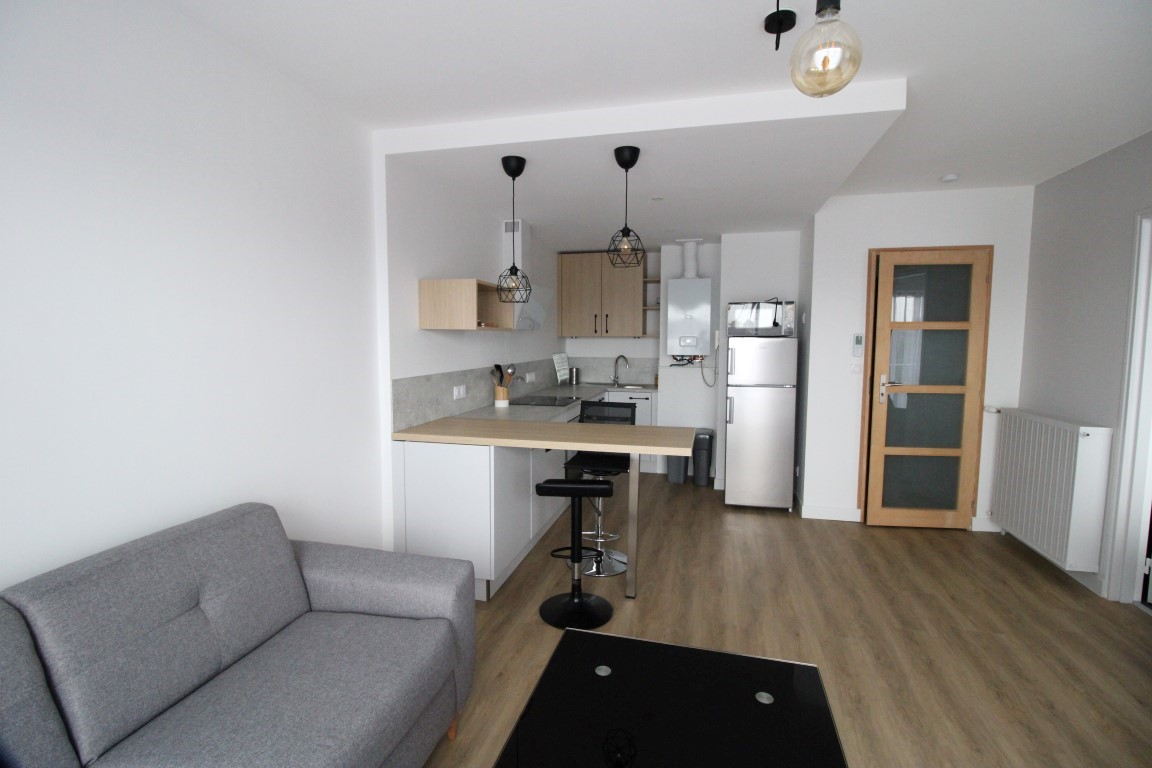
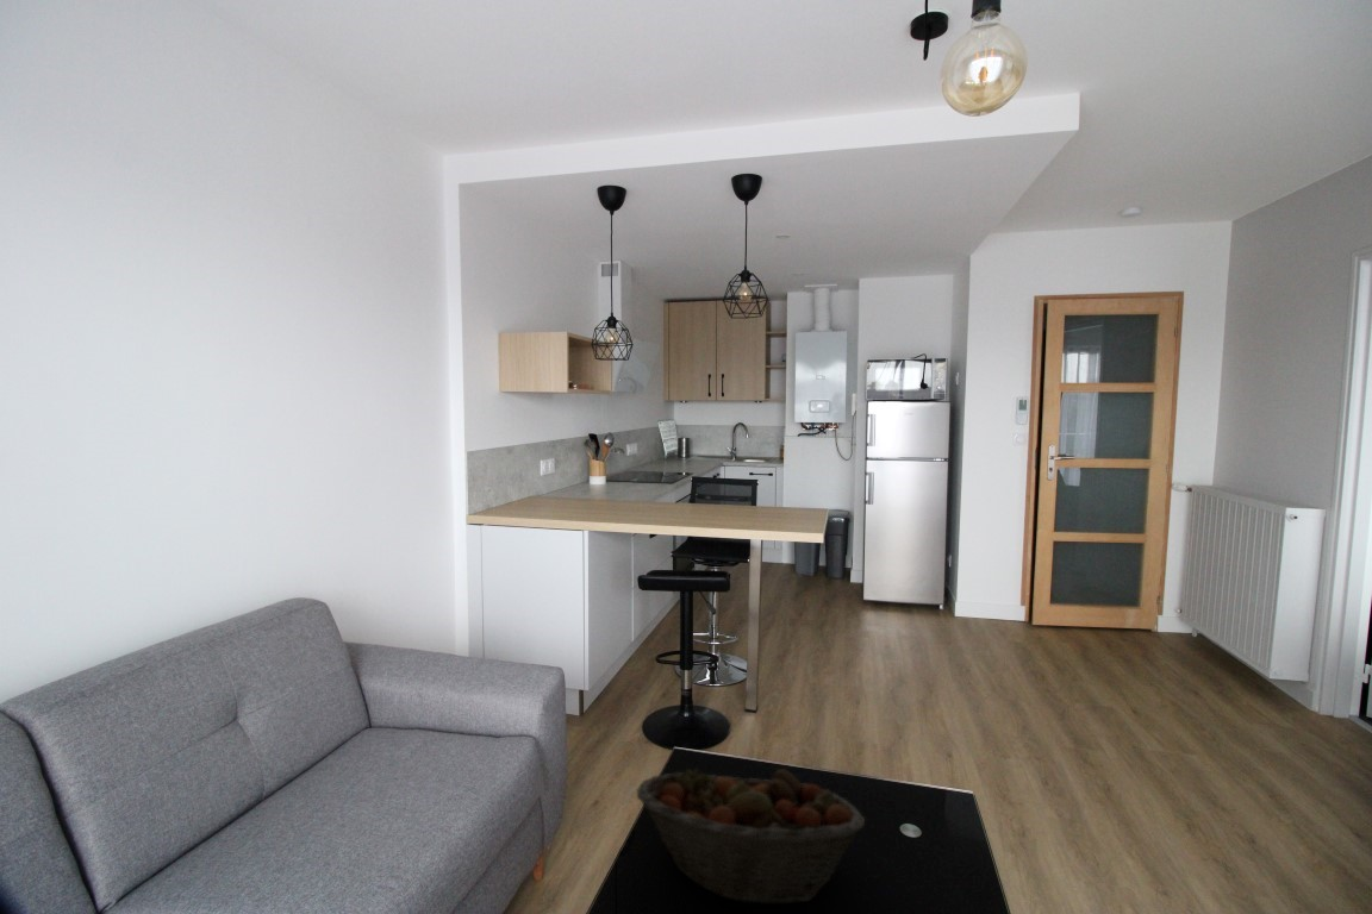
+ fruit basket (747, 819)
